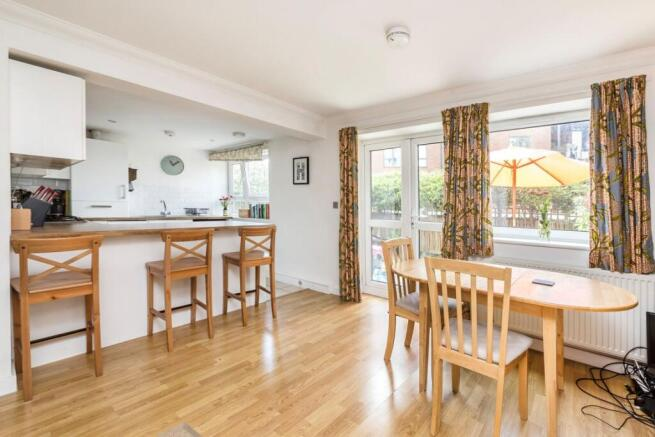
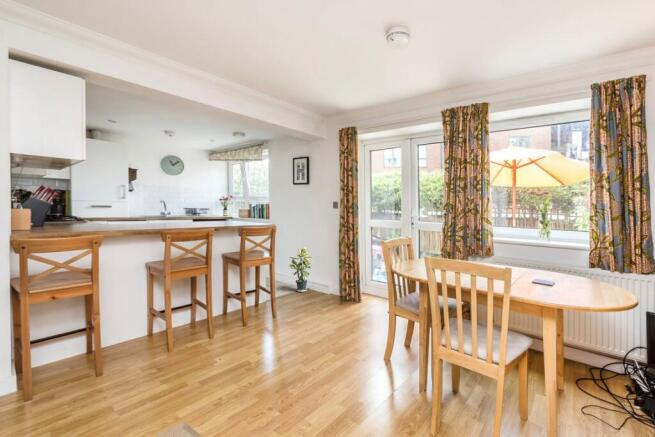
+ potted plant (301, 268)
